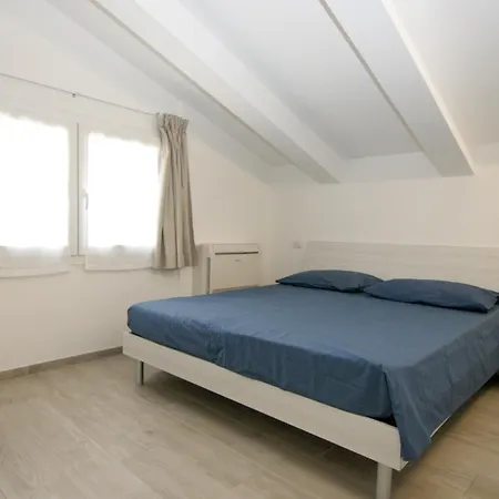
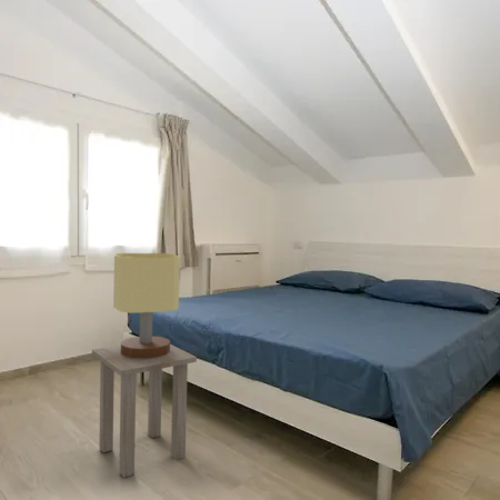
+ table lamp (146, 303)
+ side table (149, 402)
